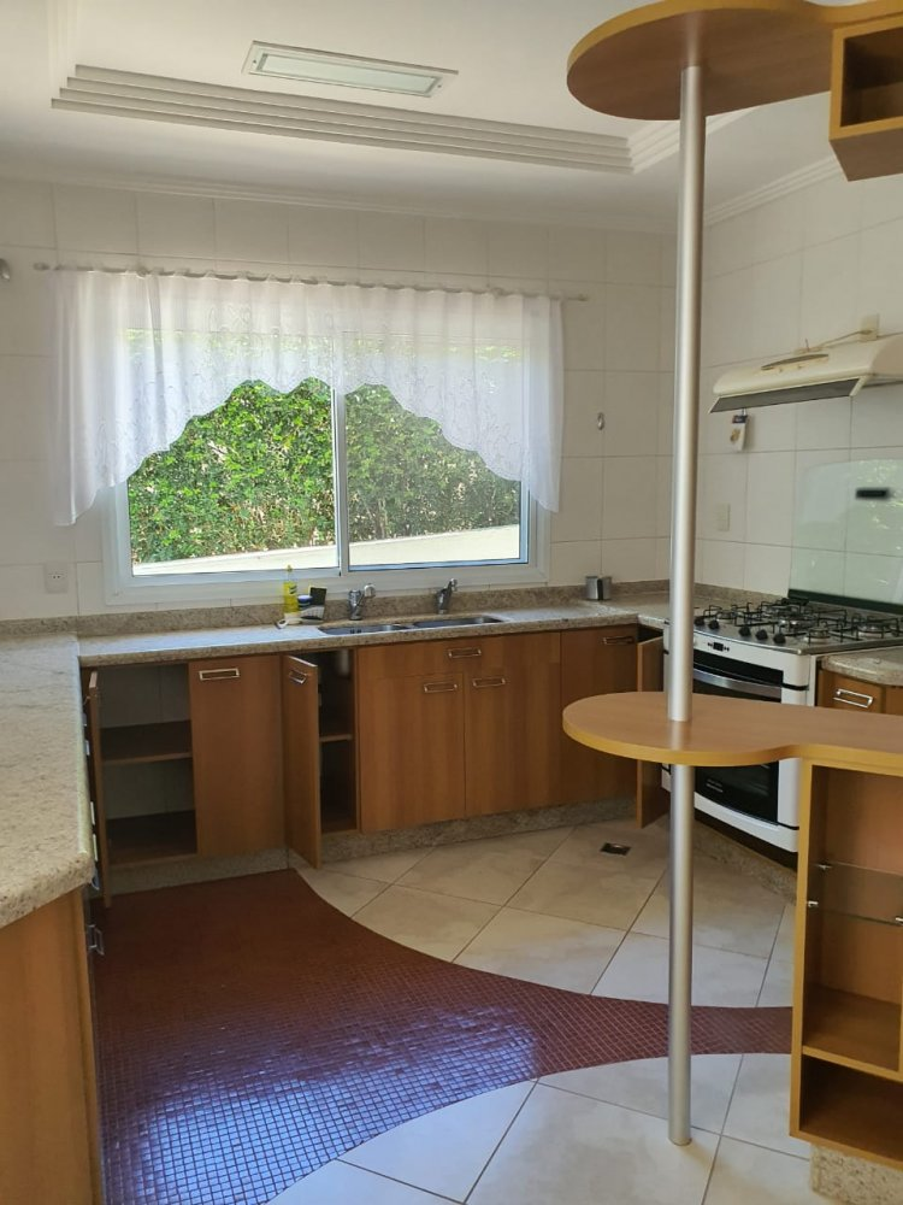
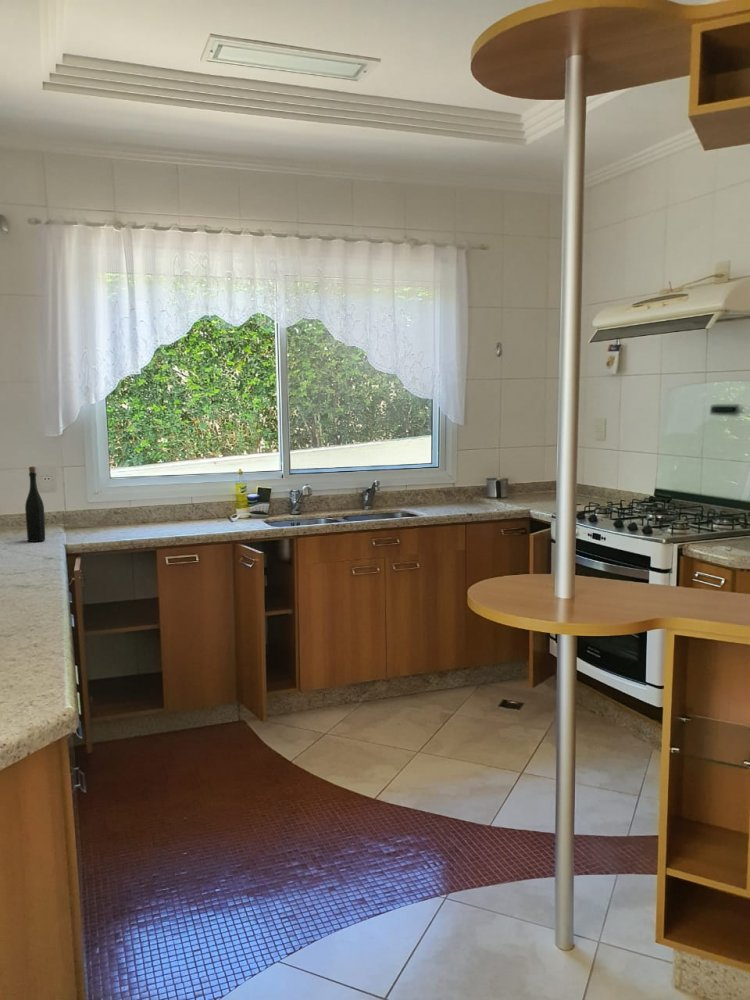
+ bottle (34, 503)
